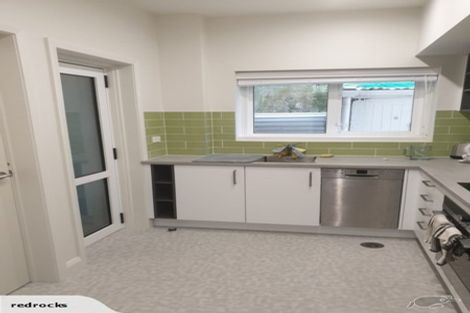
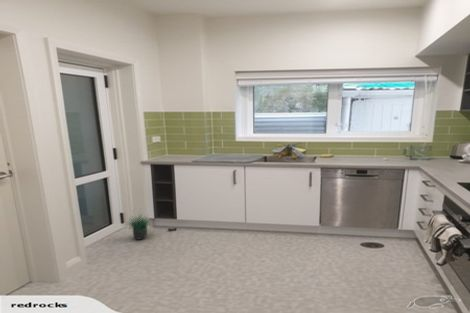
+ potted plant (139, 223)
